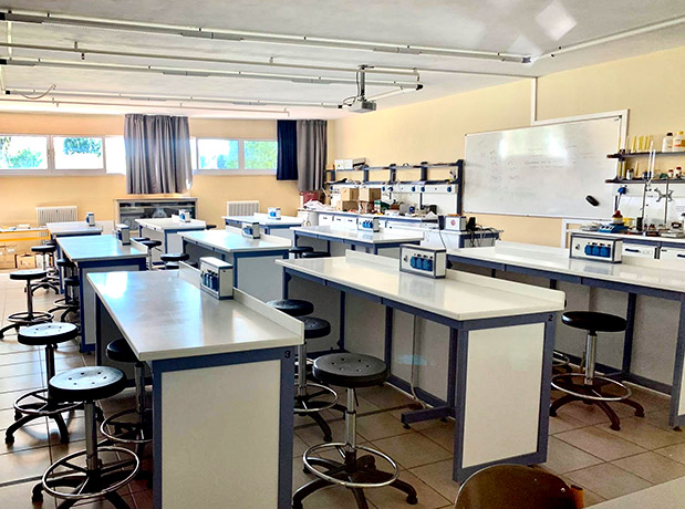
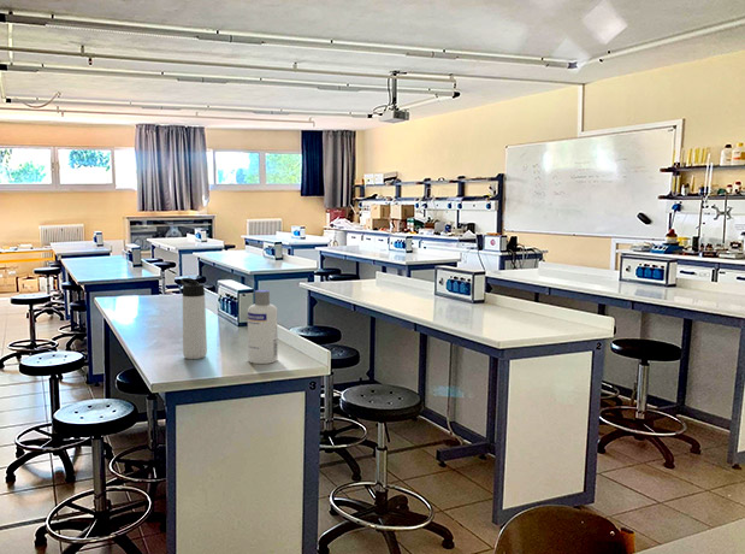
+ thermos bottle (191, 318)
+ screw cap bottle (262, 325)
